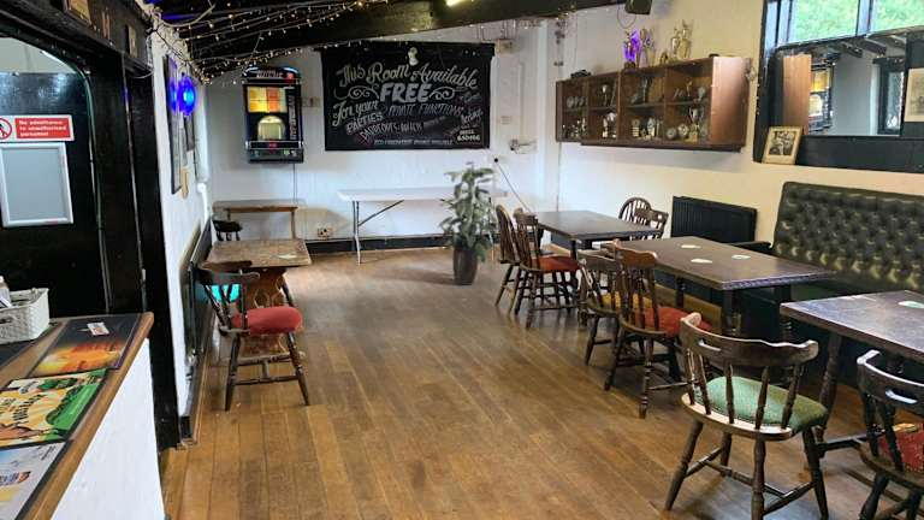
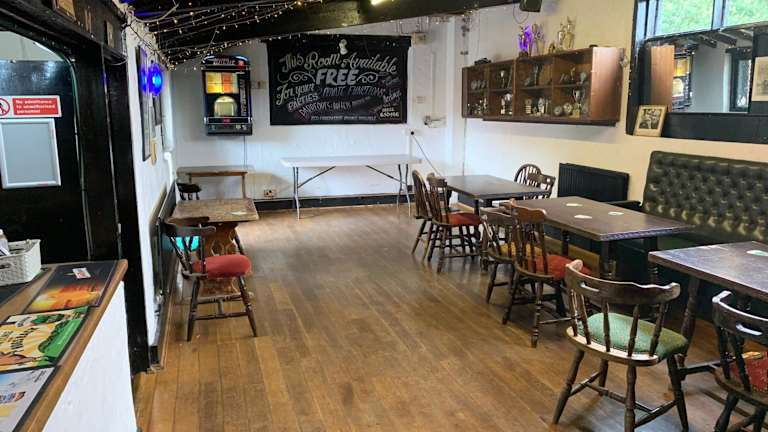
- indoor plant (469, 223)
